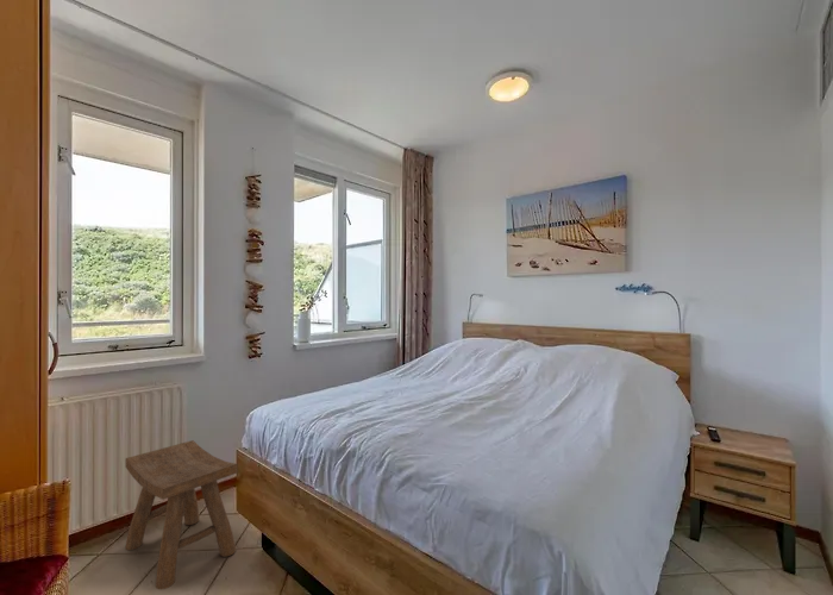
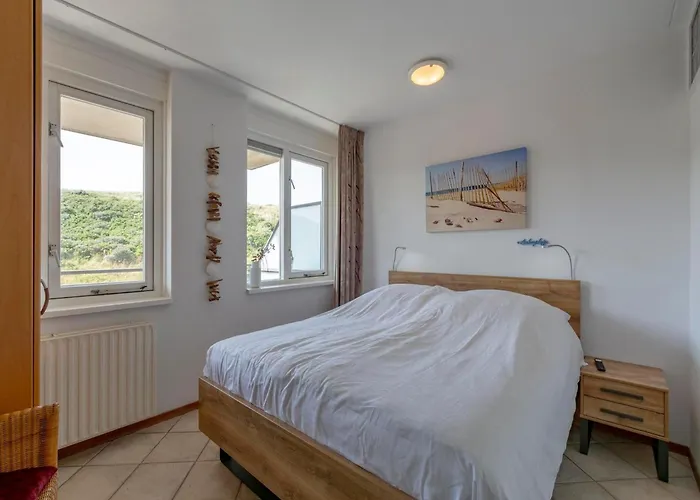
- stool (180, 505)
